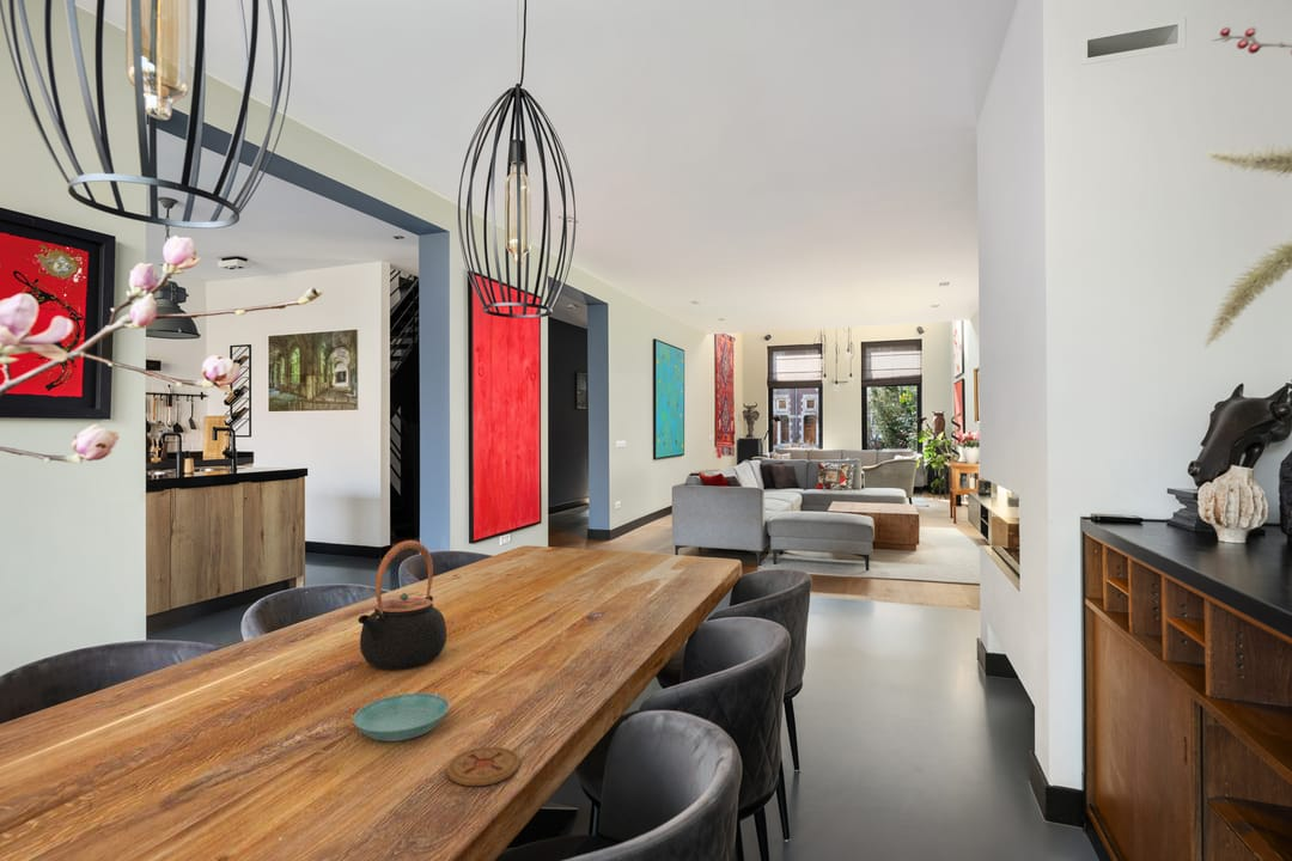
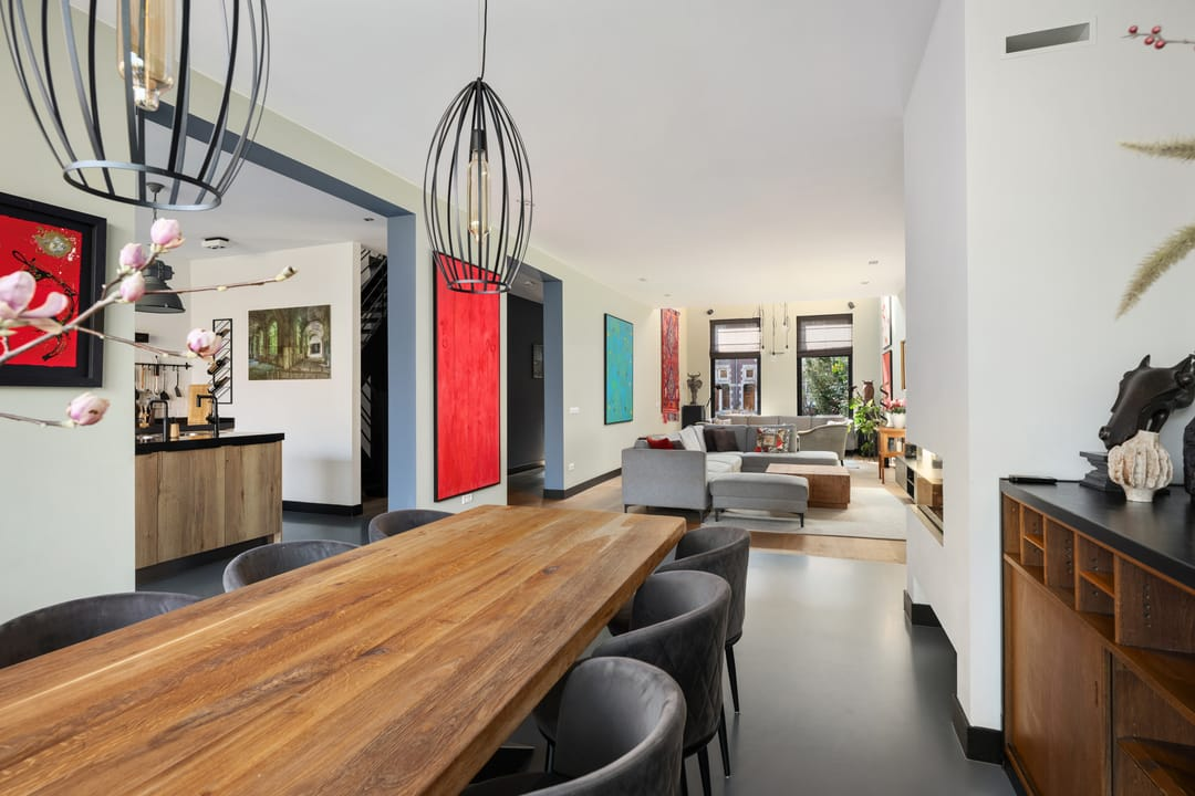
- saucer (402, 718)
- coaster (483, 765)
- teapot (398, 602)
